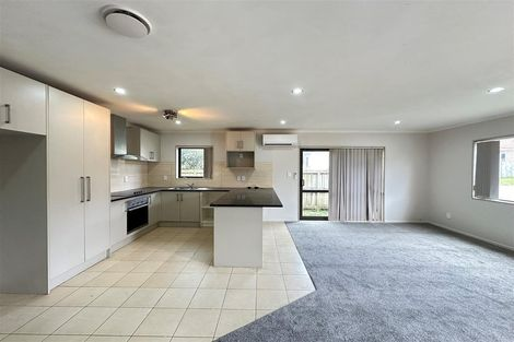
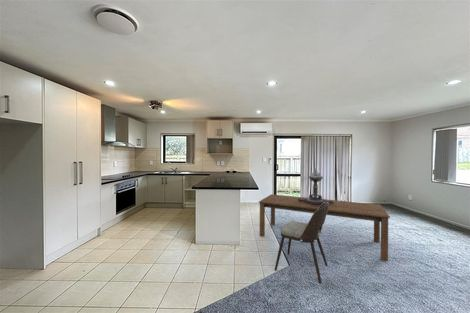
+ dining chair (303, 234)
+ decorative urn (315, 184)
+ dining table (314, 212)
